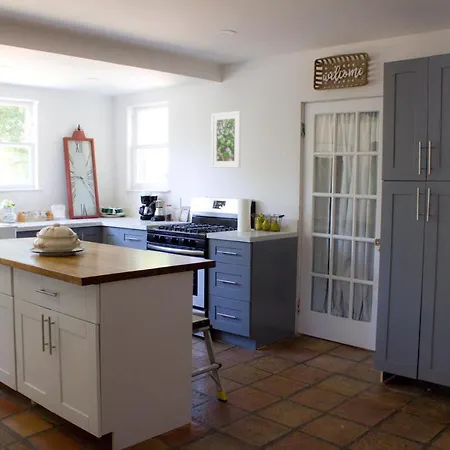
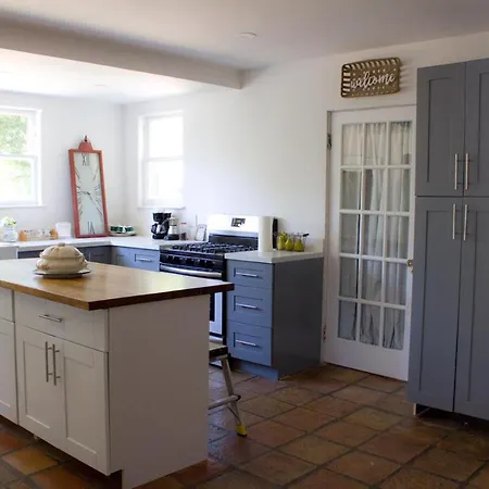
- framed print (225, 140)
